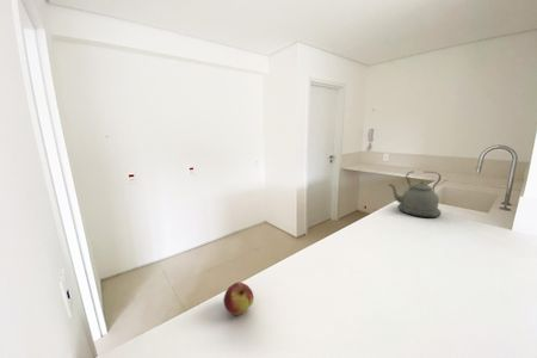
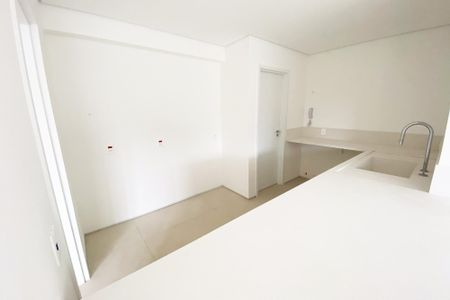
- kettle (418, 191)
- apple (237, 298)
